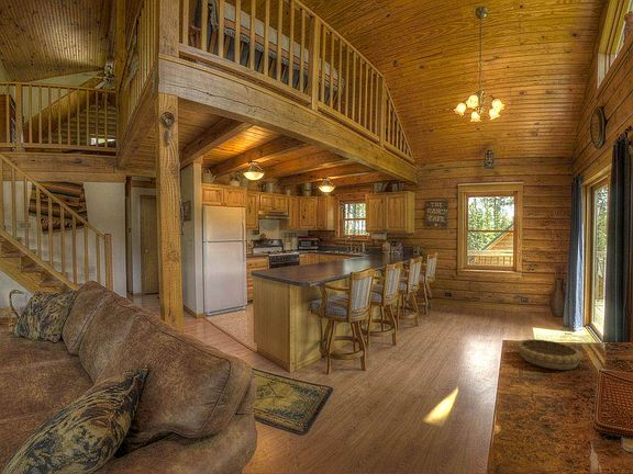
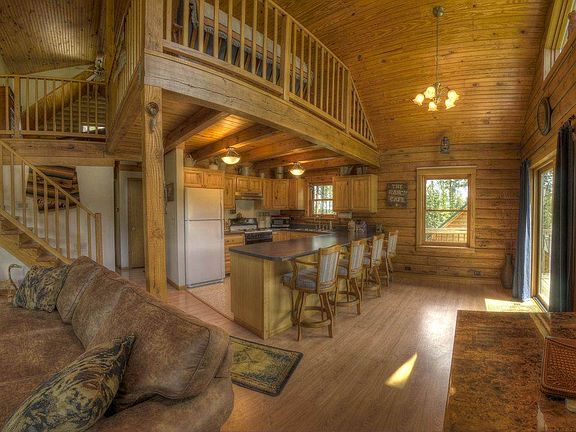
- decorative bowl (547, 353)
